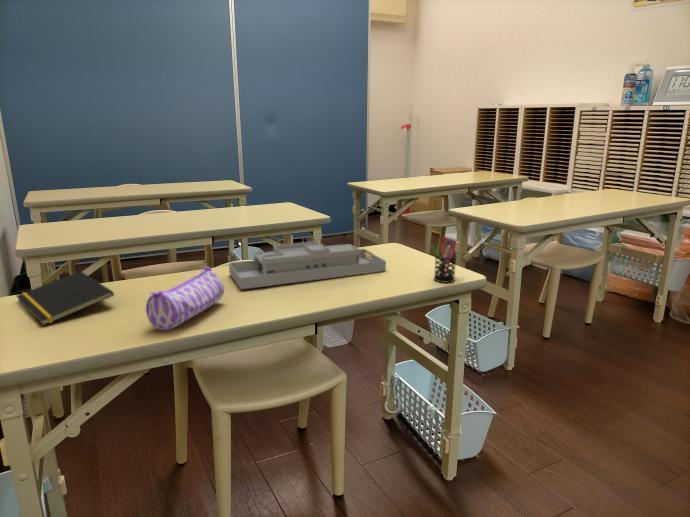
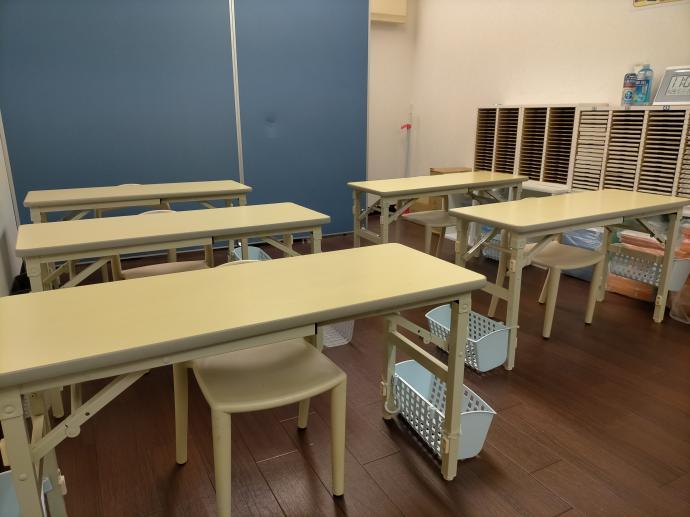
- pen holder (442, 258)
- desk organizer (308, 259)
- pencil case (187, 297)
- notepad (64, 295)
